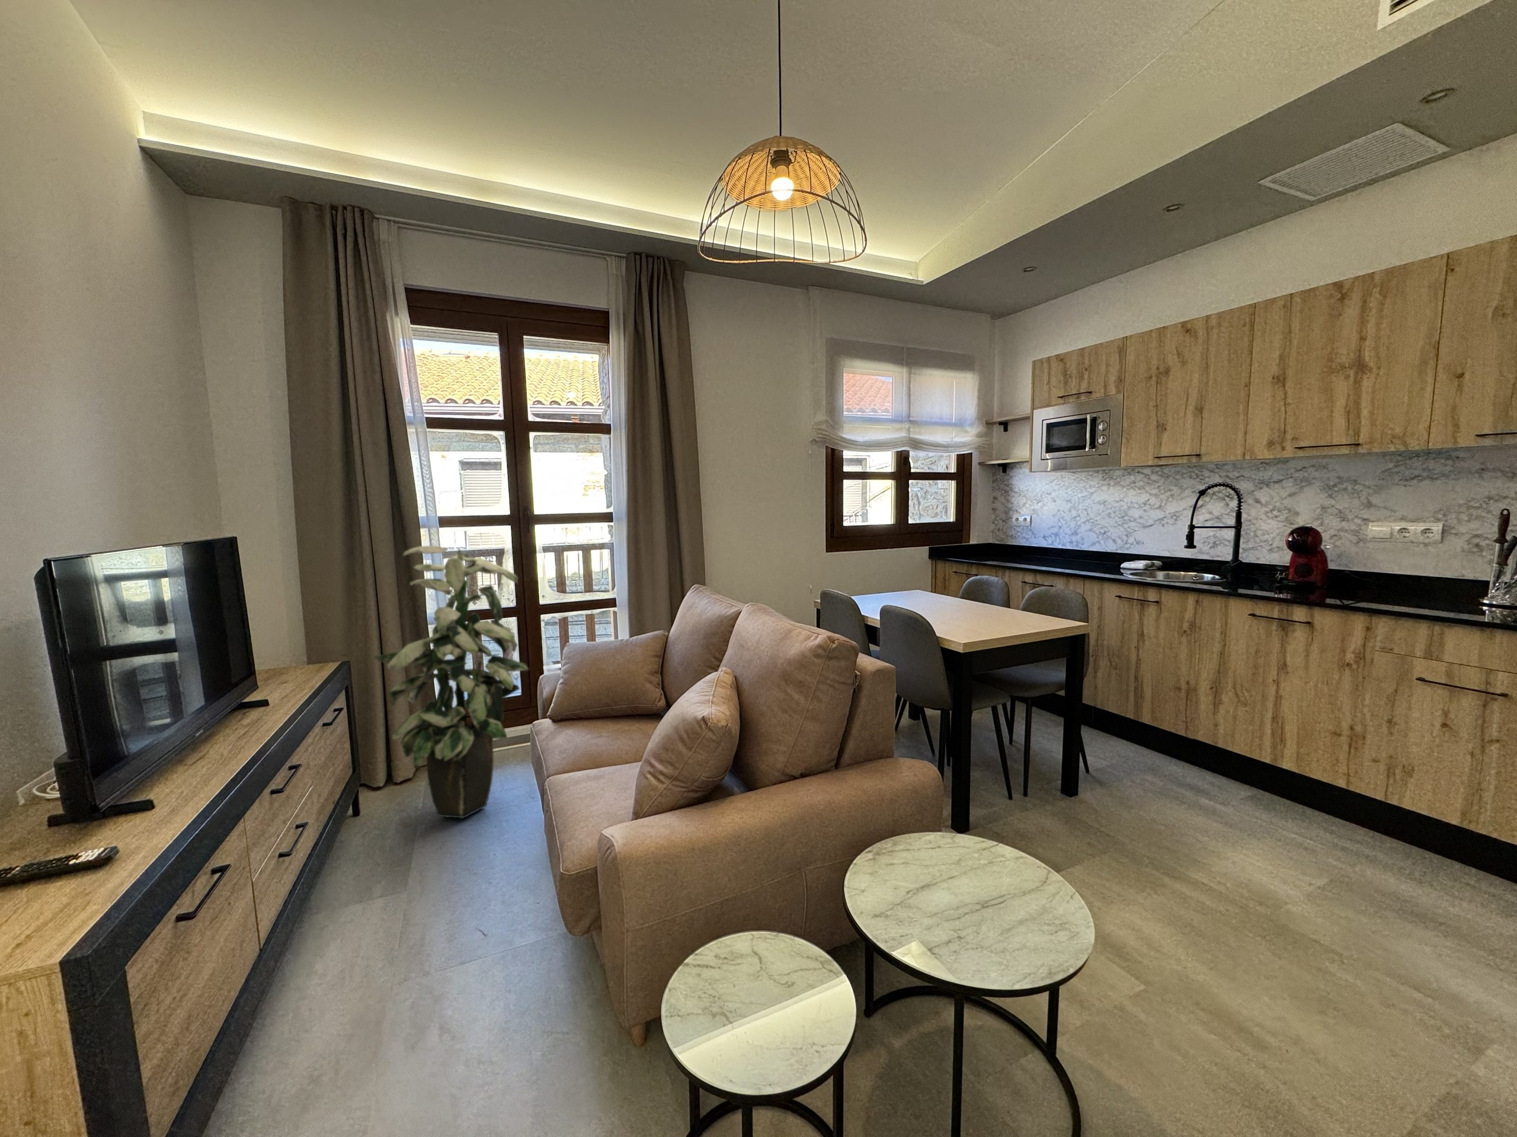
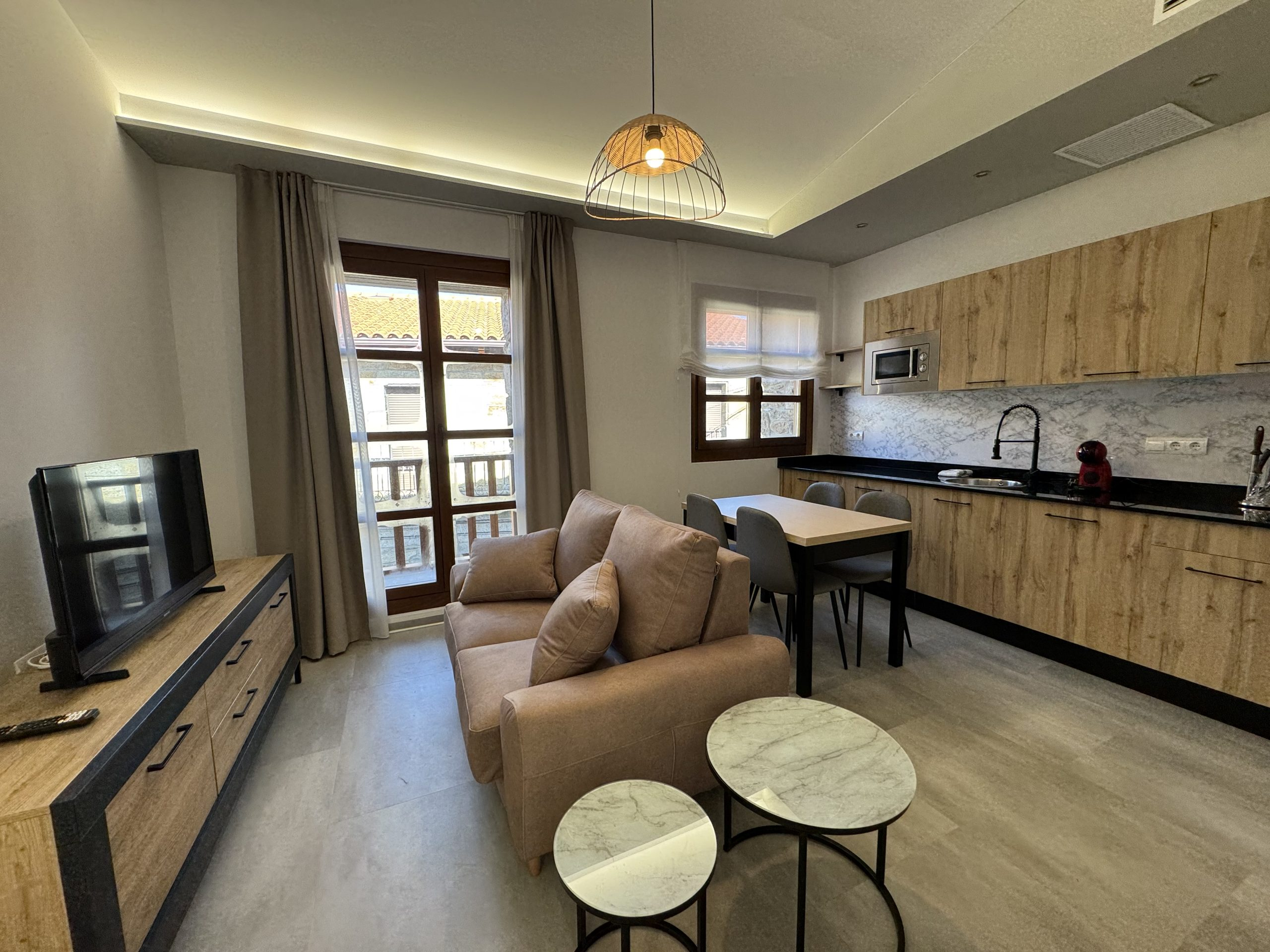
- indoor plant (453, 678)
